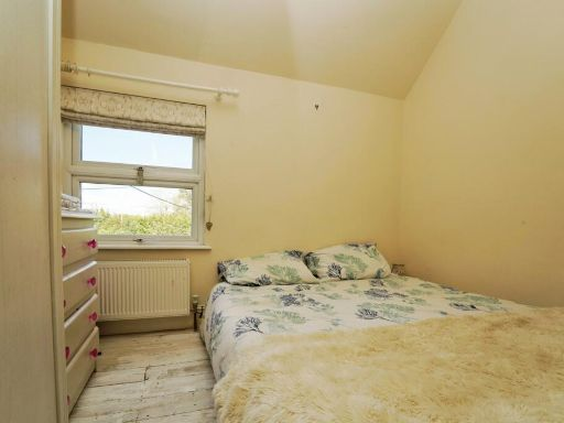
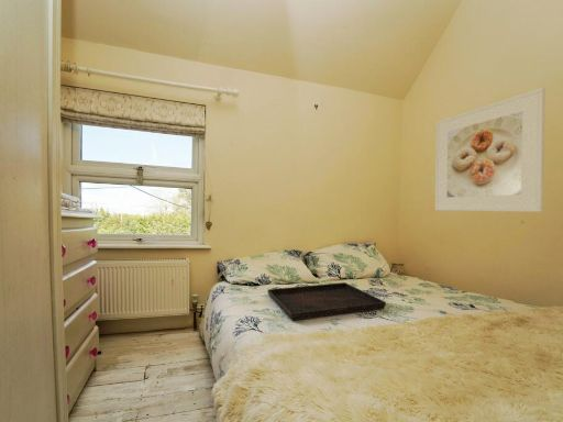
+ serving tray (322, 298)
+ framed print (481, 159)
